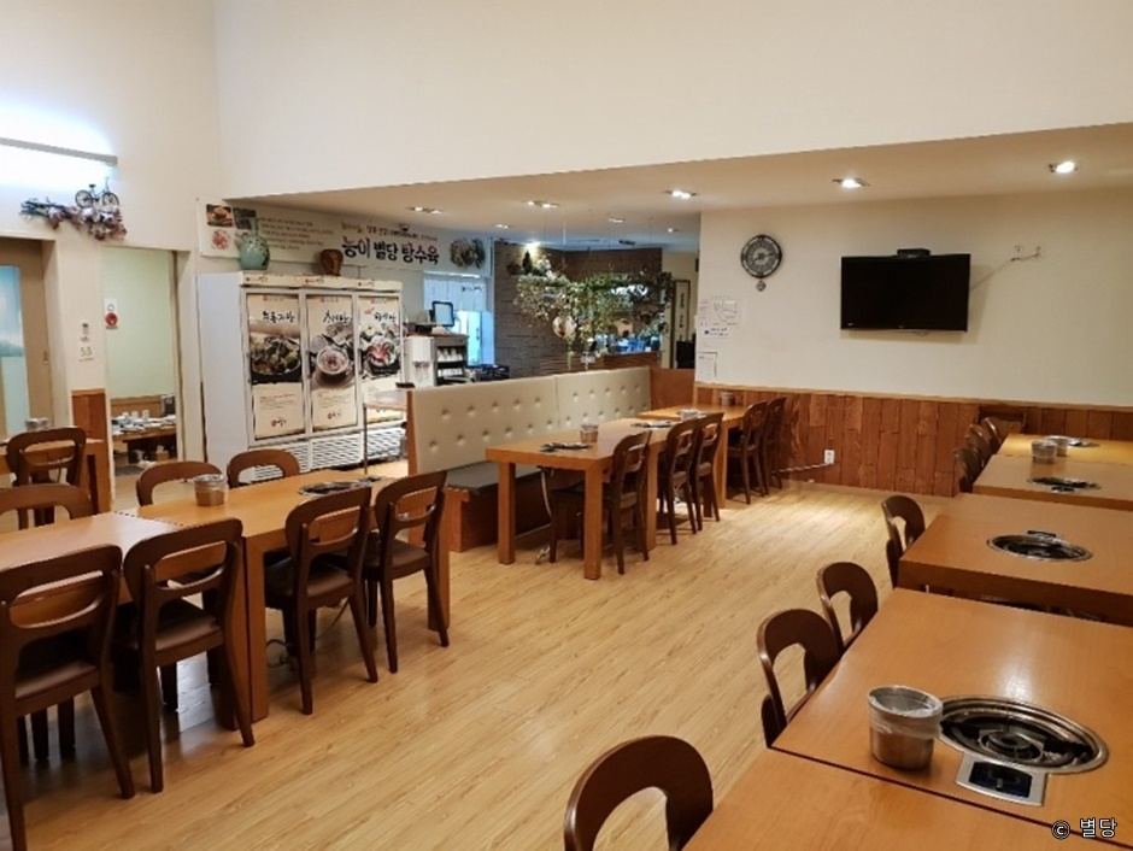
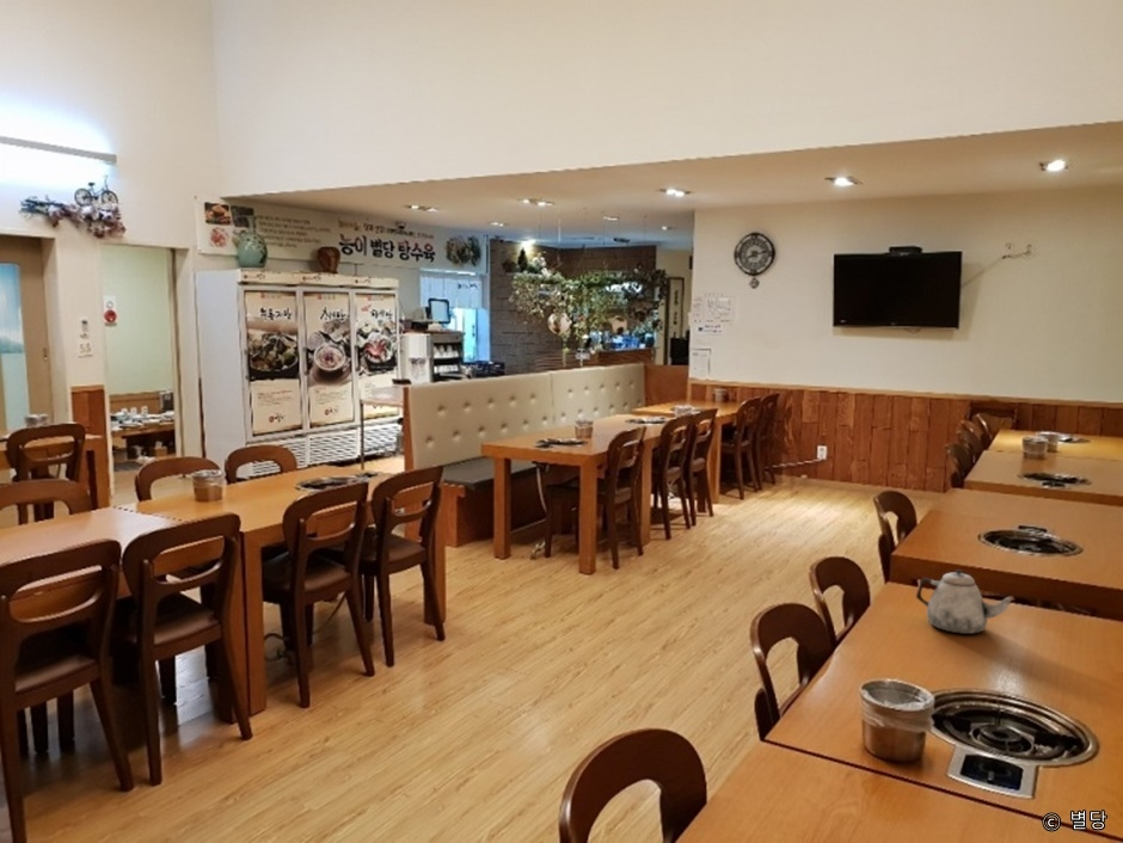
+ teapot (963, 598)
